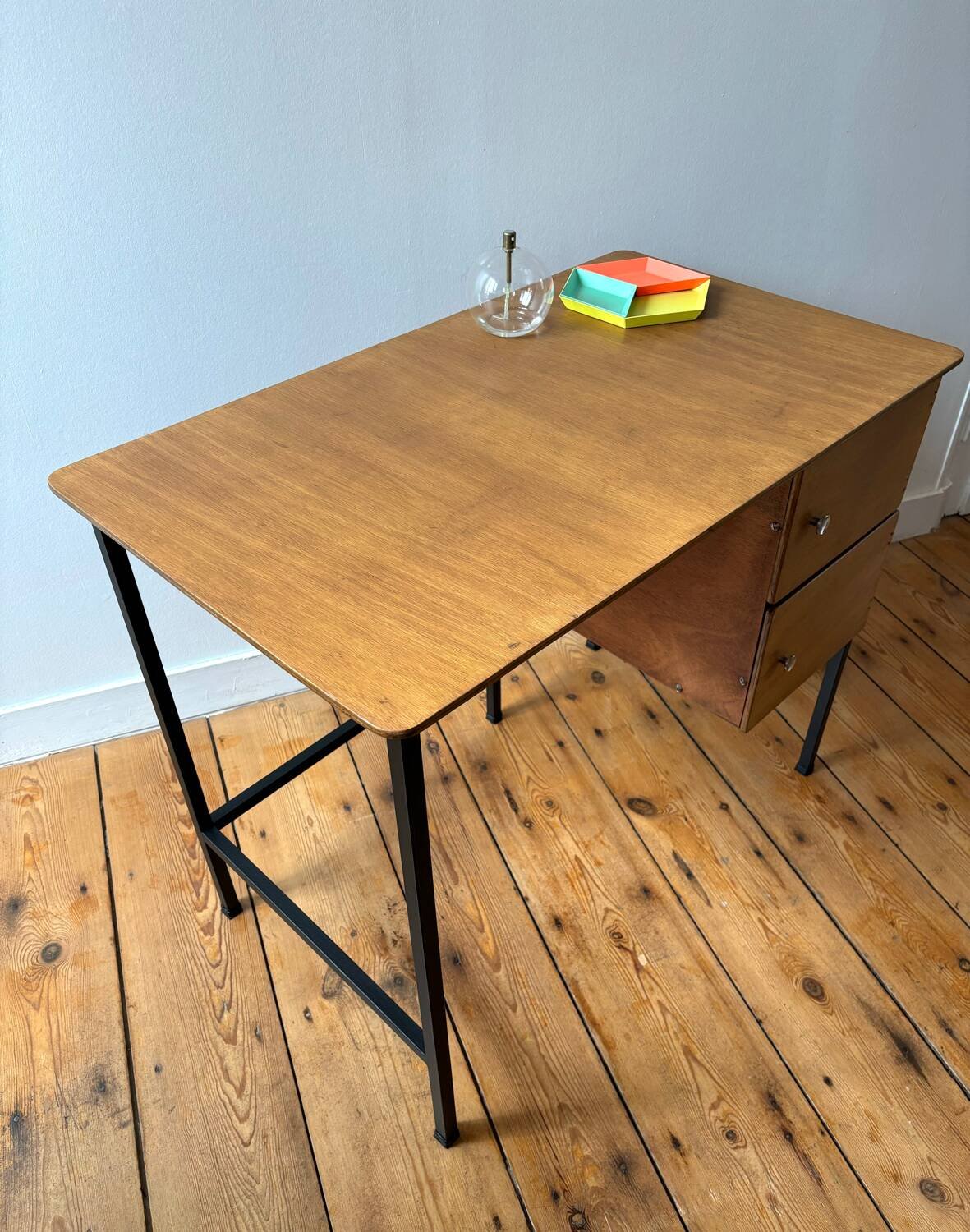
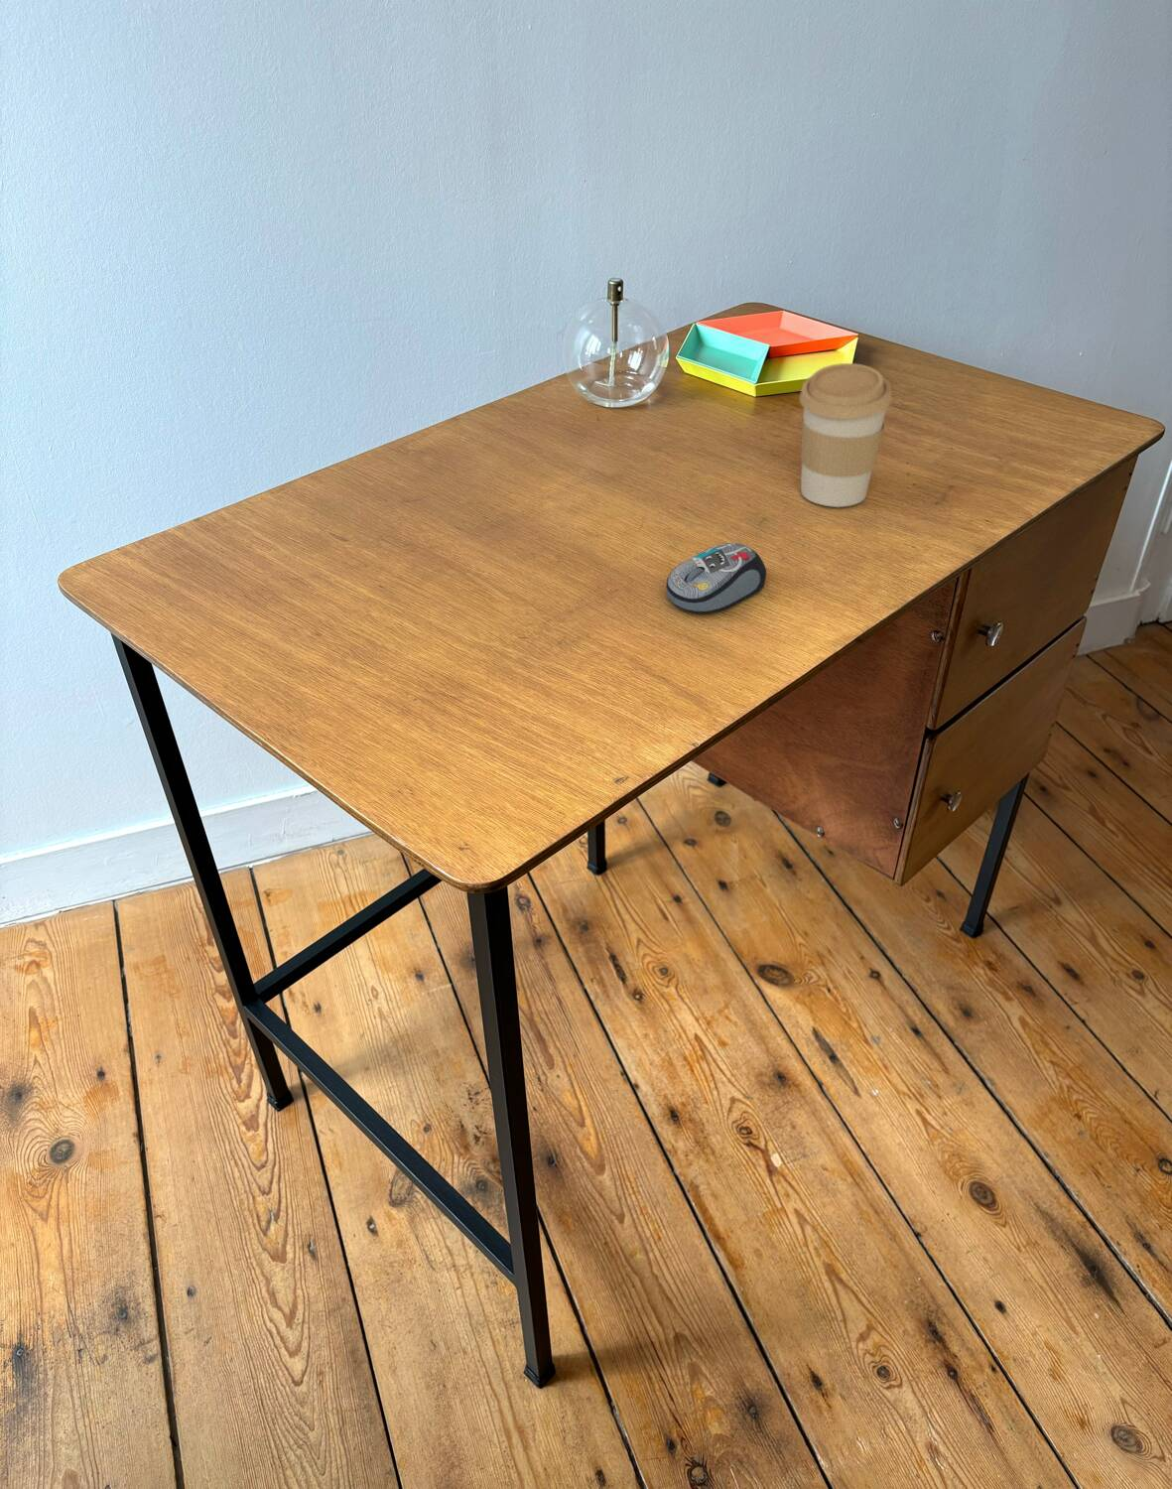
+ computer mouse (716, 573)
+ coffee cup (841, 435)
